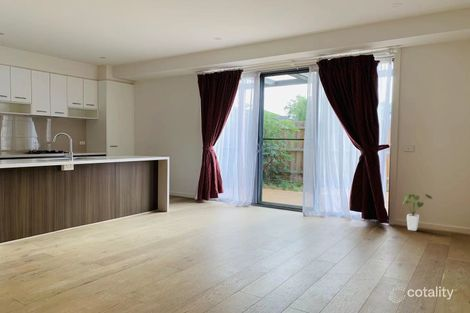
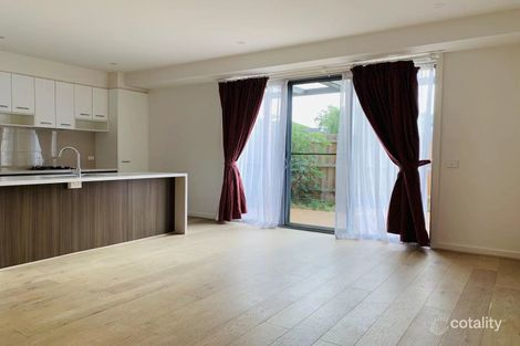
- house plant (415, 210)
